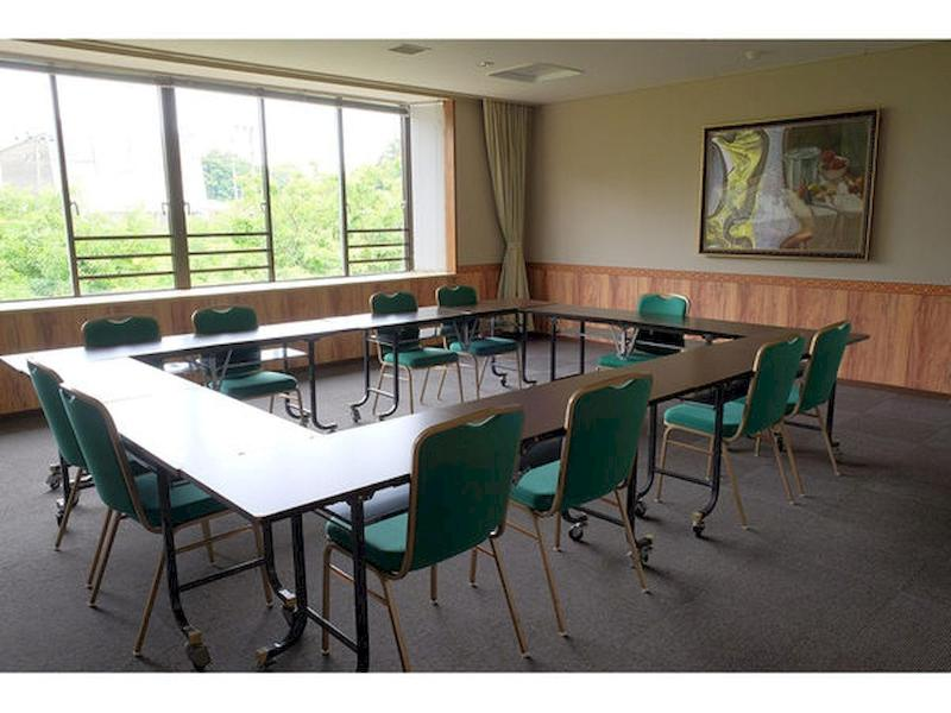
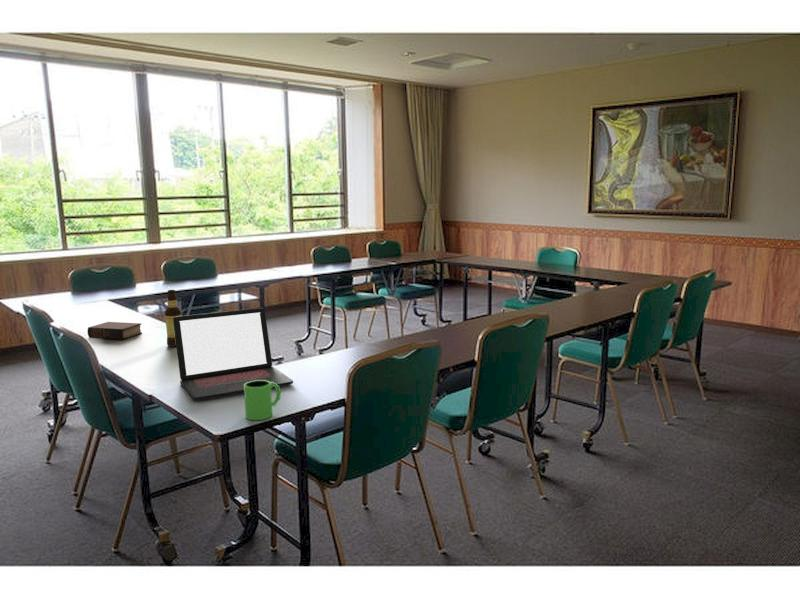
+ bottle (173, 317)
+ mug (263, 398)
+ book (114, 330)
+ laptop (232, 350)
